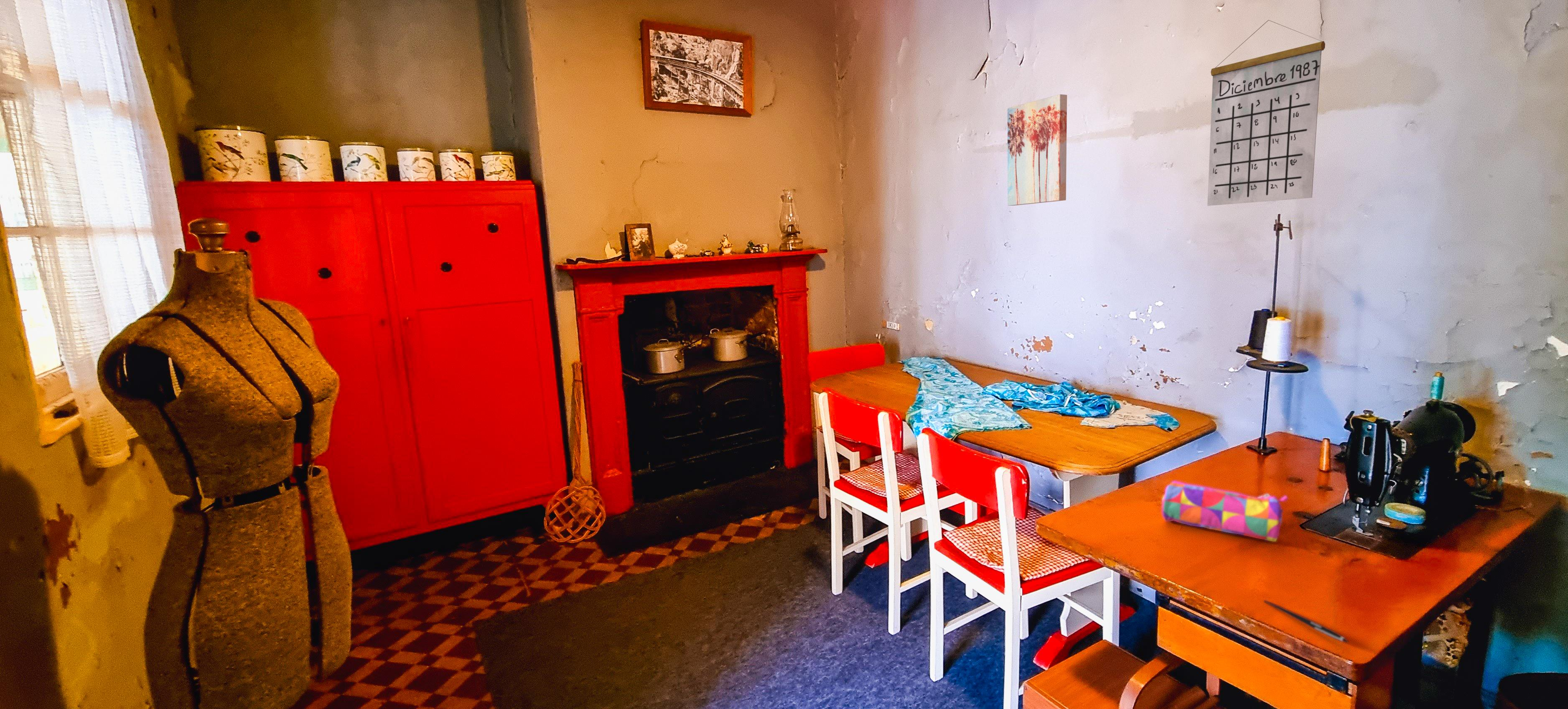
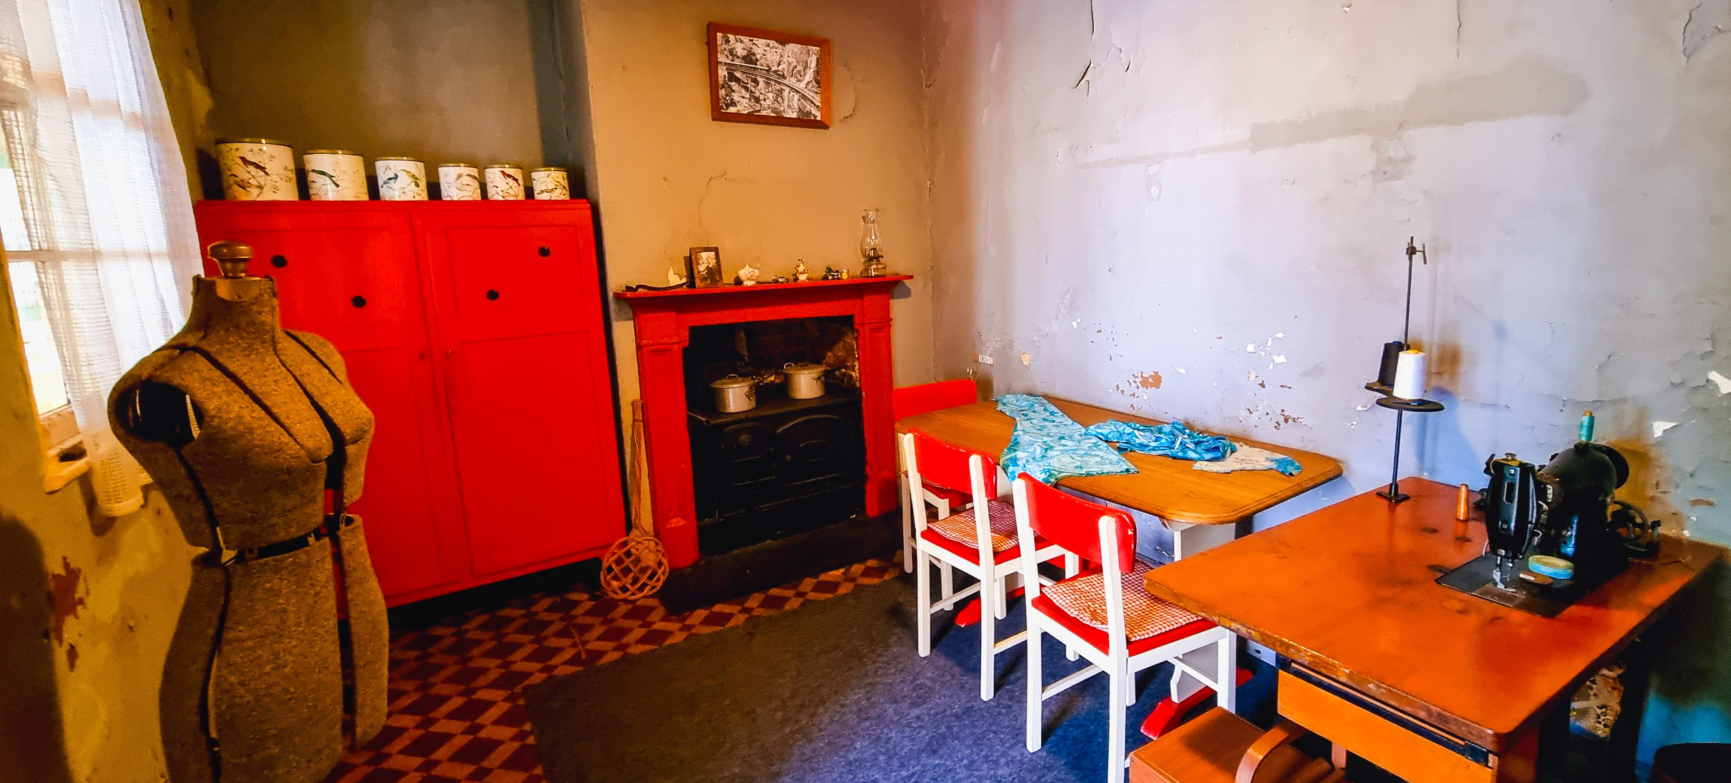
- pencil case (1221, 509)
- wall art (1036, 153)
- pen (1304, 619)
- calendar (1262, 112)
